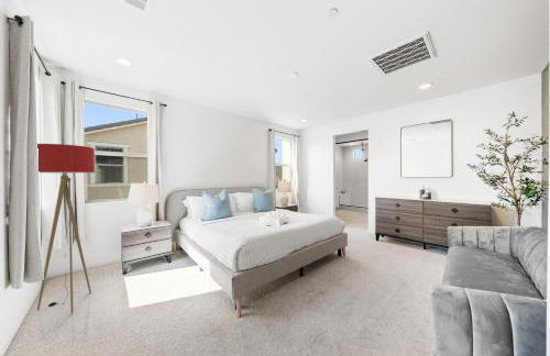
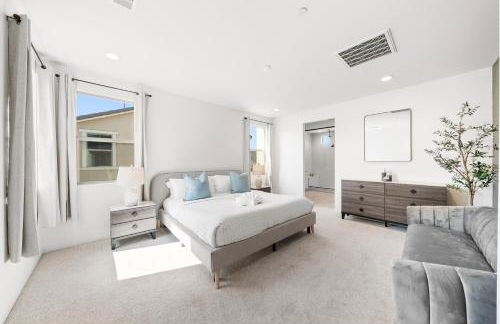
- floor lamp (67, 227)
